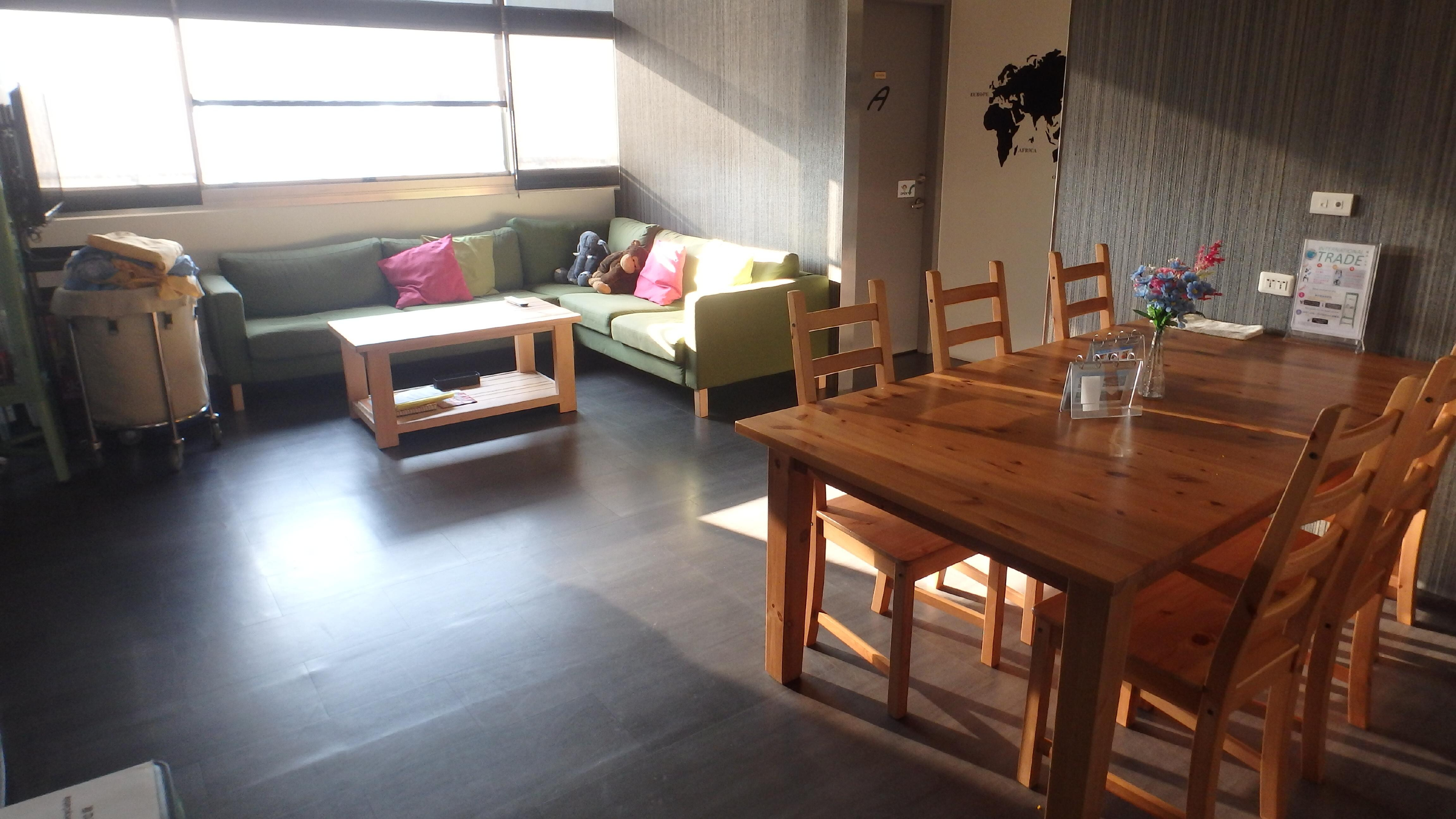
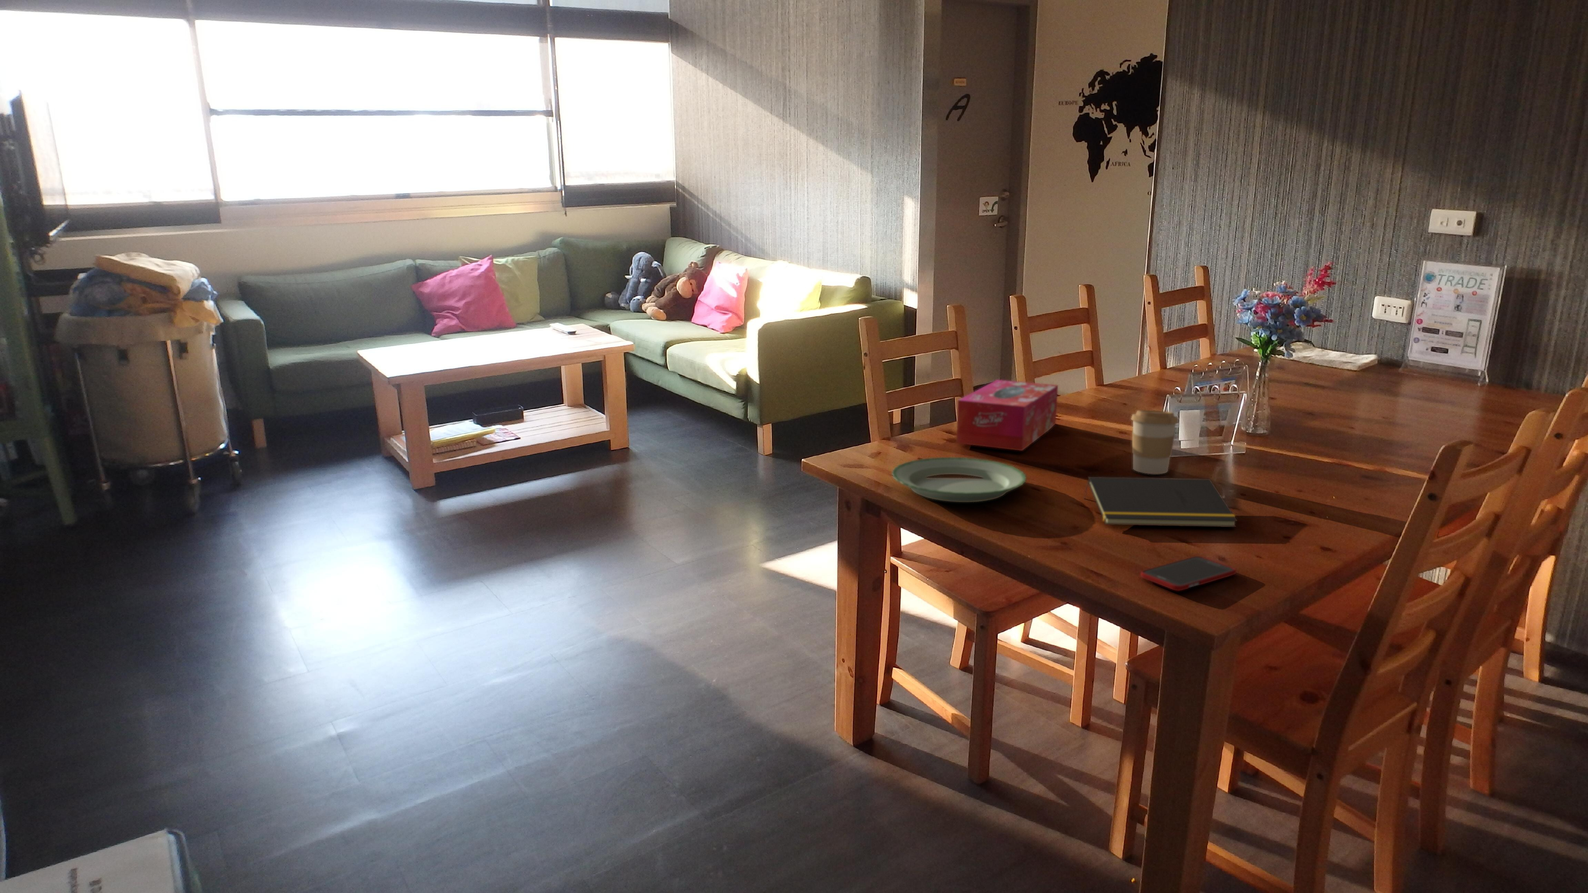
+ cell phone (1189, 572)
+ tissue box (1009, 413)
+ coffee cup (1153, 439)
+ plate (959, 481)
+ notepad (1159, 500)
